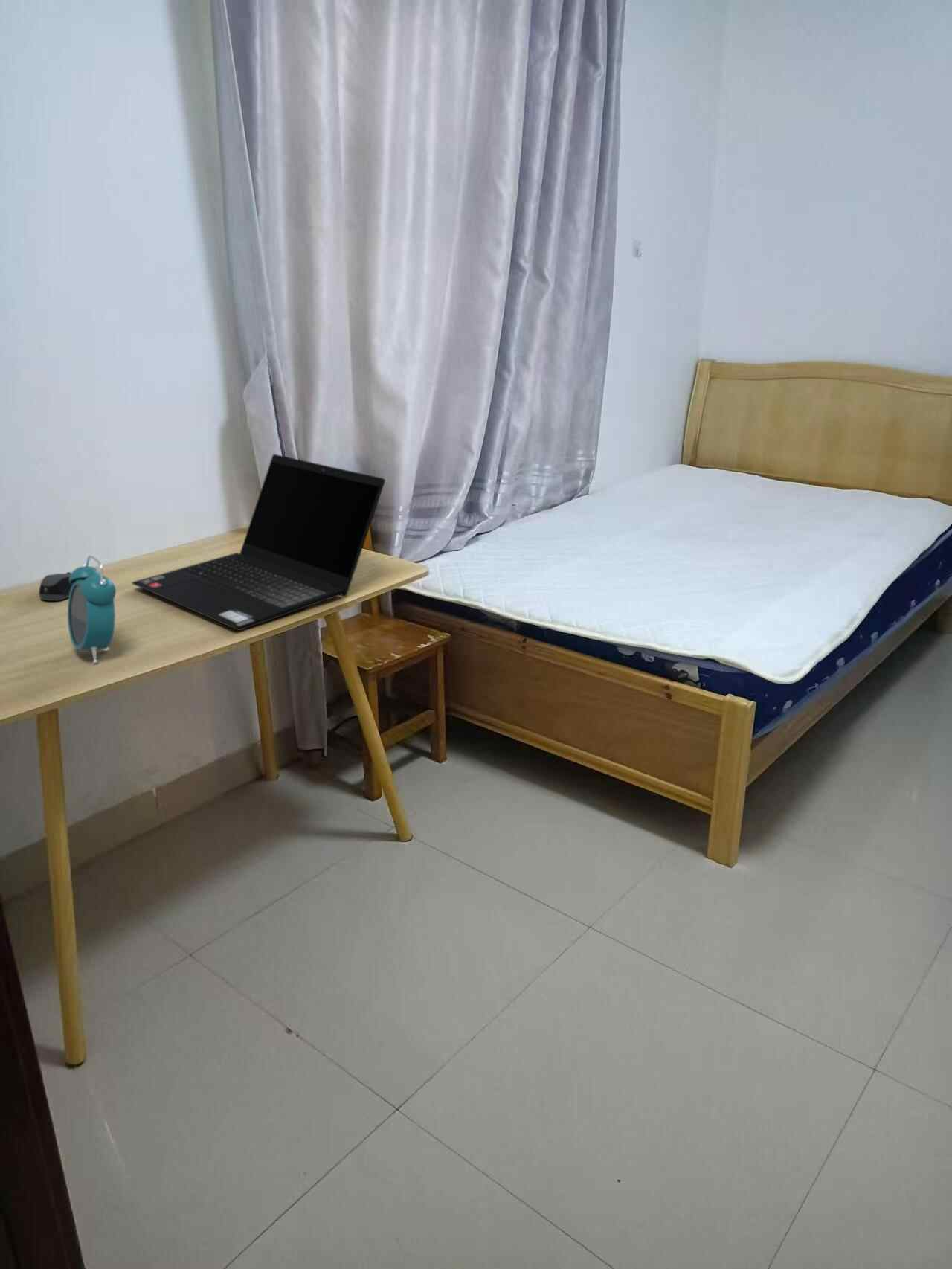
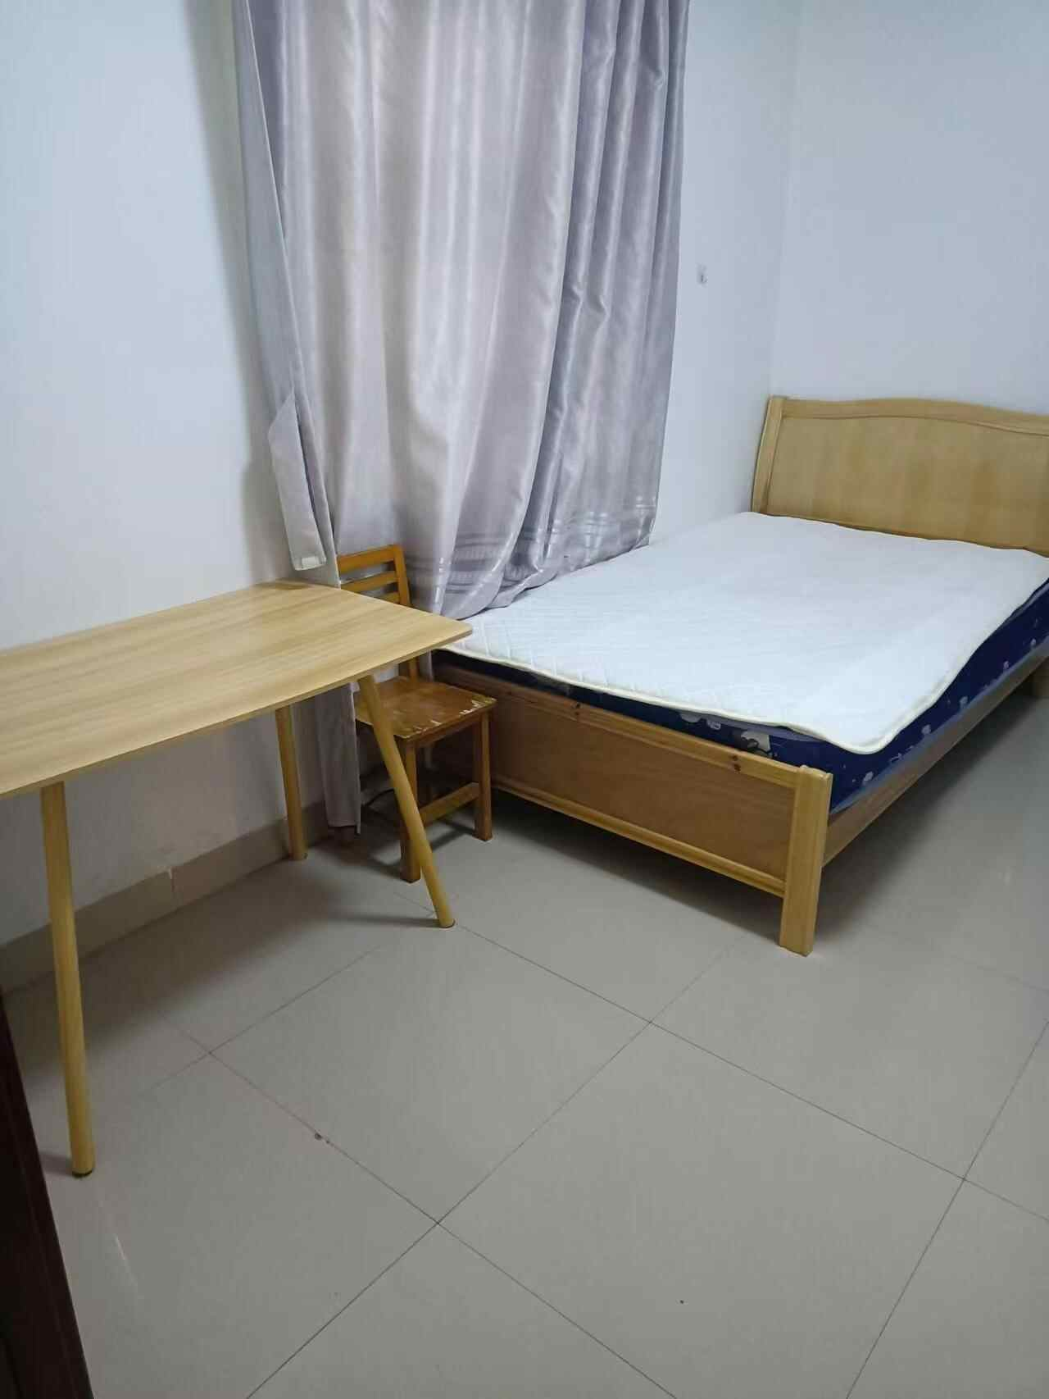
- computer mouse (60, 582)
- laptop computer (257, 535)
- alarm clock (91, 606)
